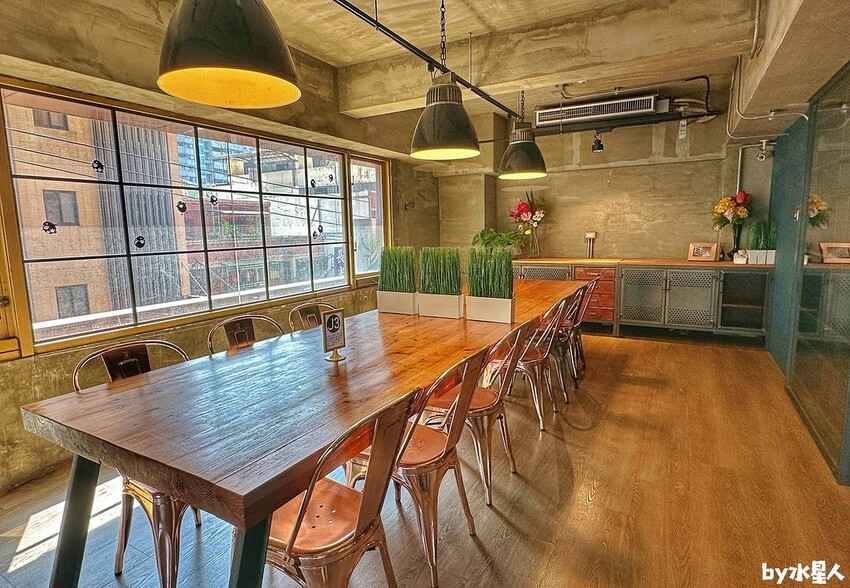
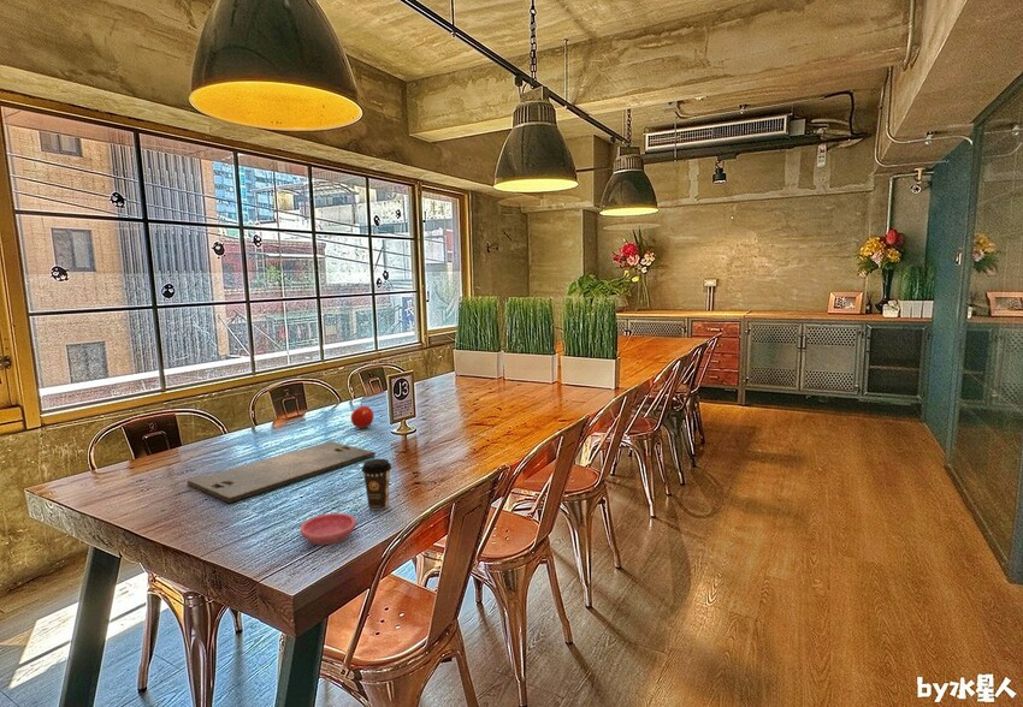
+ coffee cup (377, 483)
+ fruit (361, 415)
+ saucer (329, 529)
+ cutting board (288, 467)
